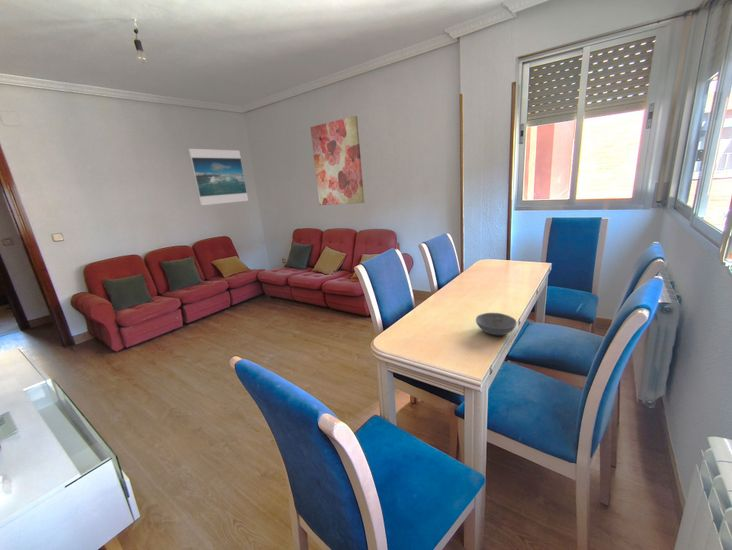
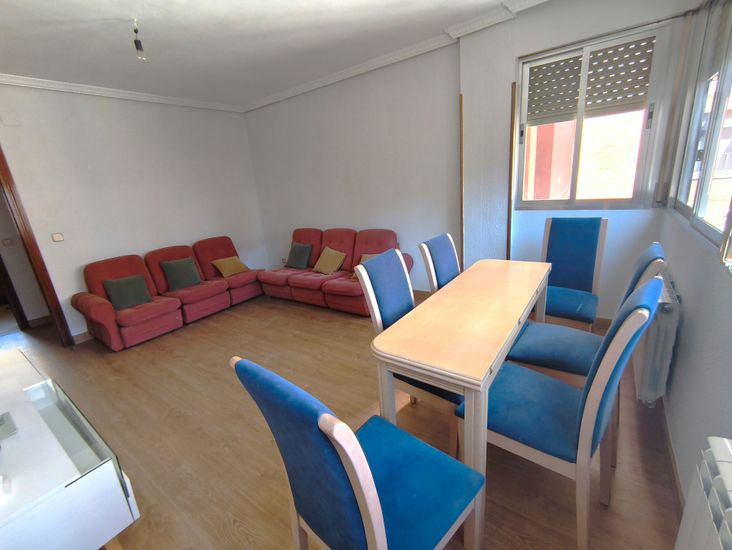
- wall art (336, 164)
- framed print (220, 176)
- bowl (495, 325)
